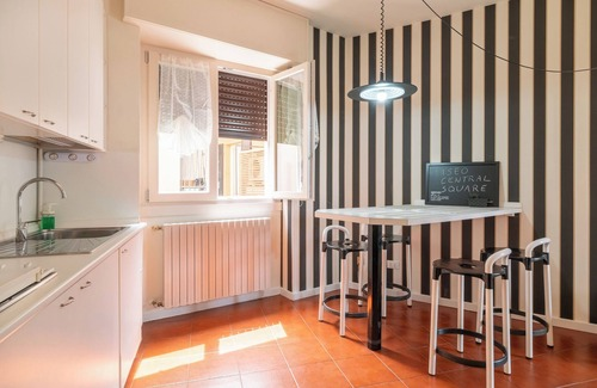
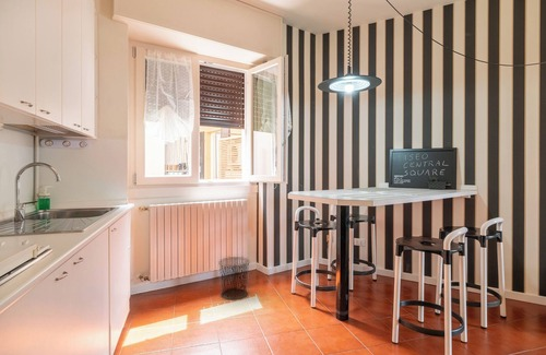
+ waste bin (234, 277)
